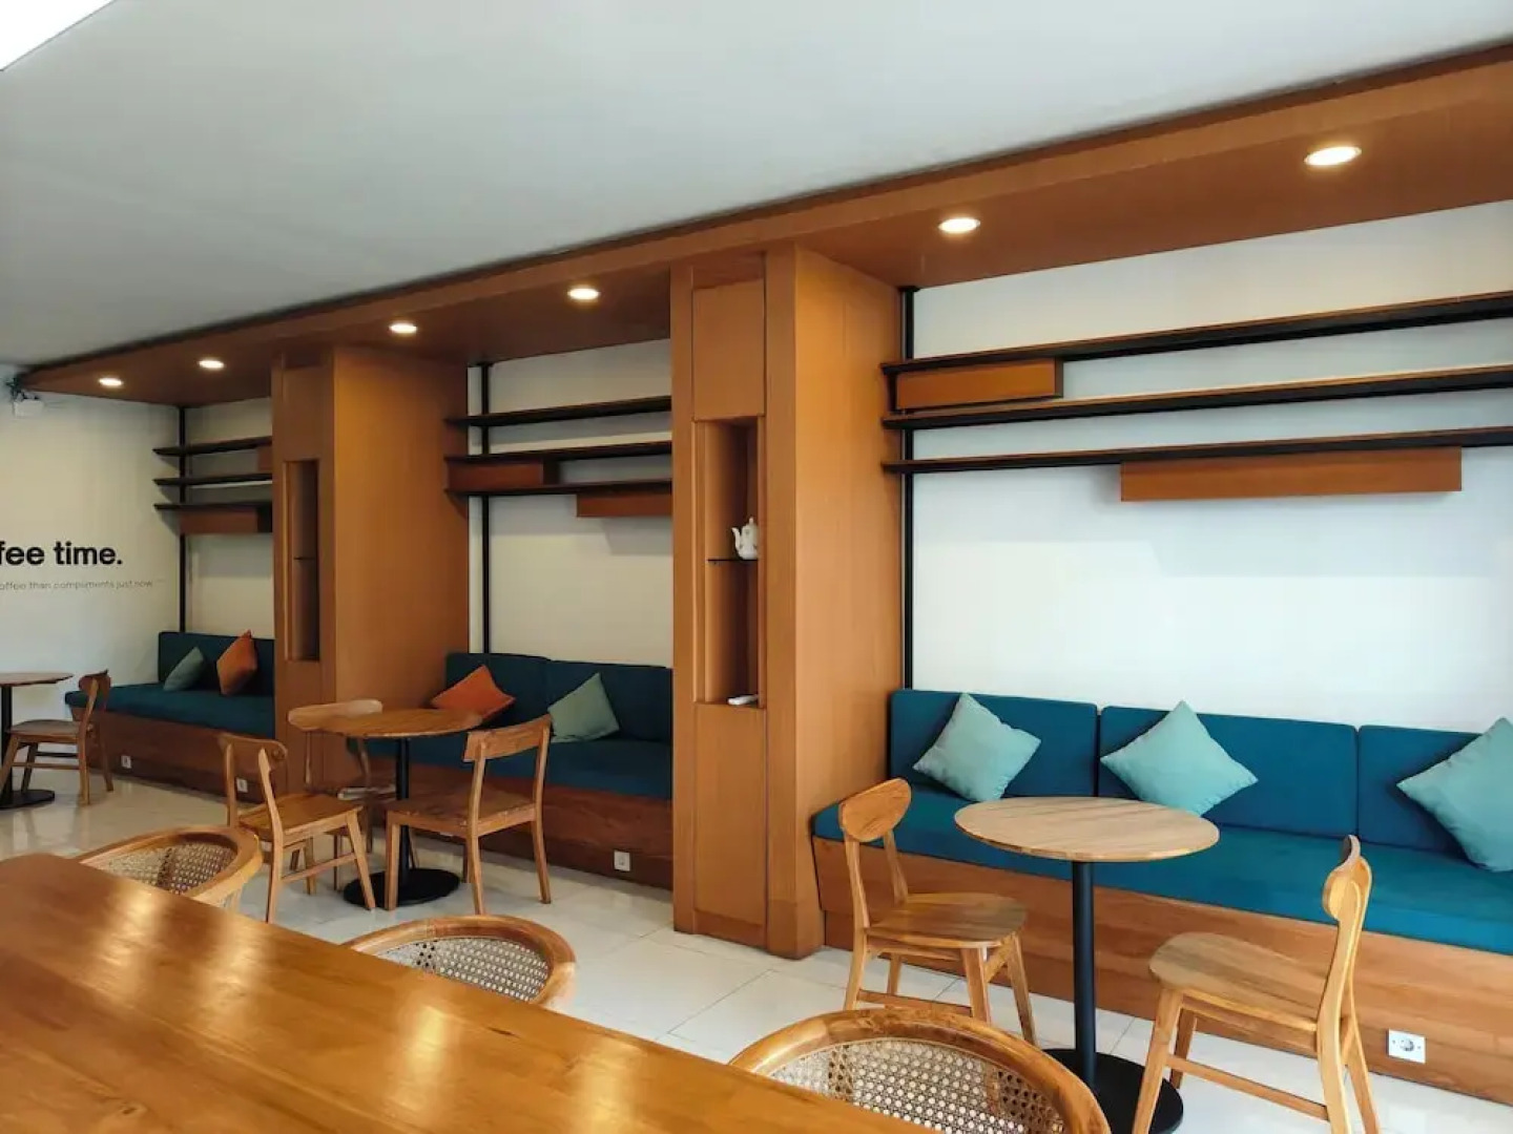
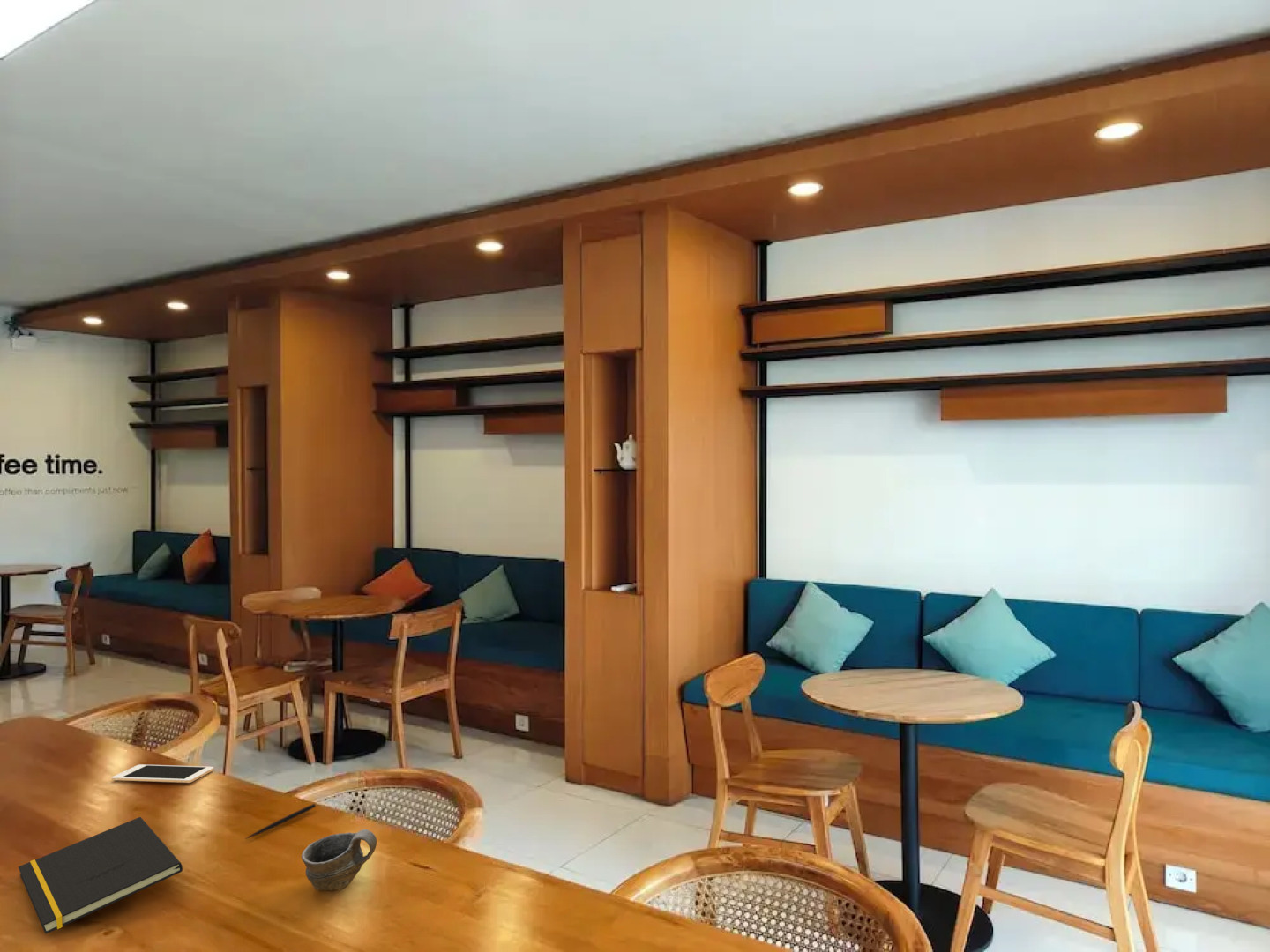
+ pen (280, 821)
+ cell phone (163, 773)
+ cup (335, 859)
+ notepad (98, 868)
